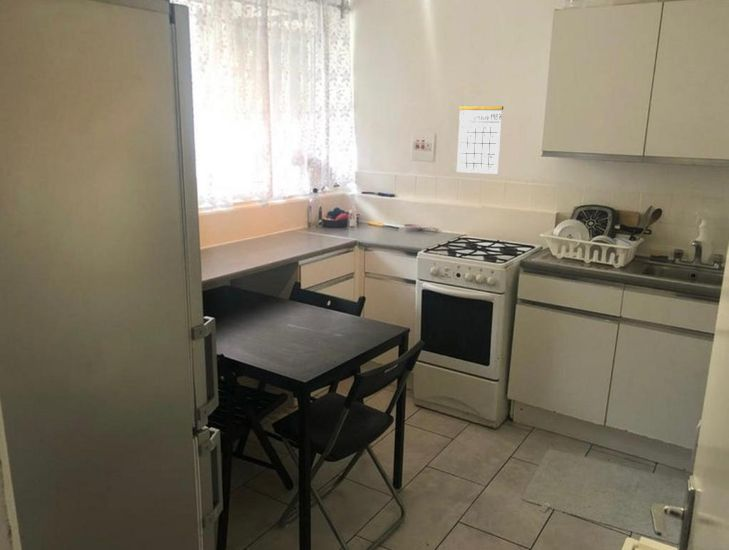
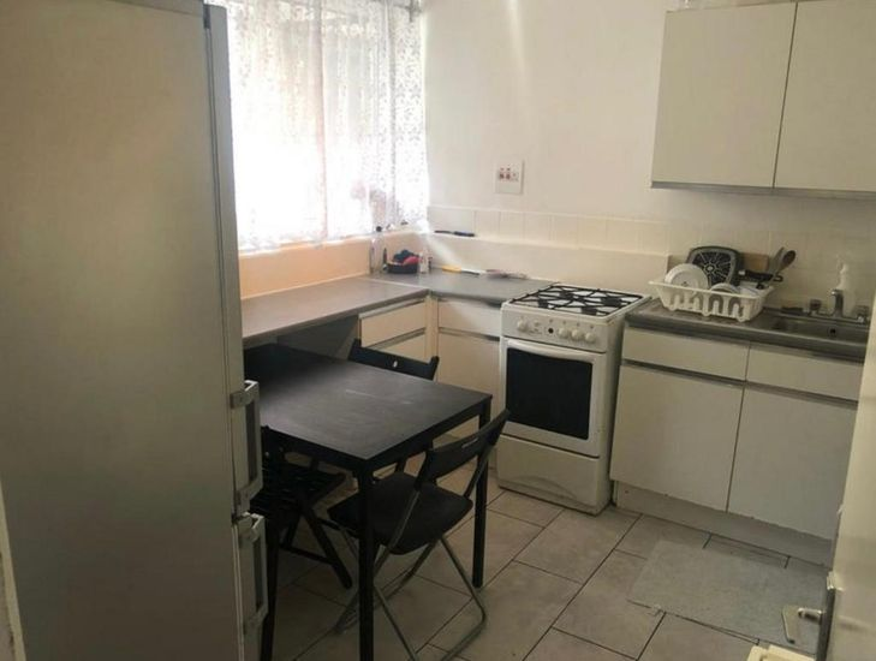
- calendar (479, 132)
